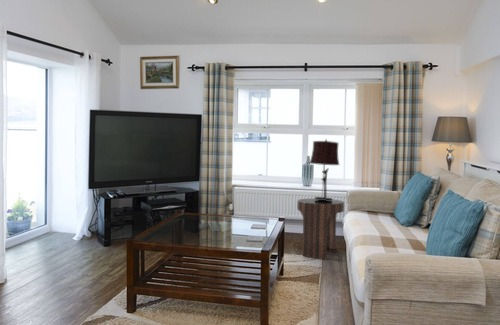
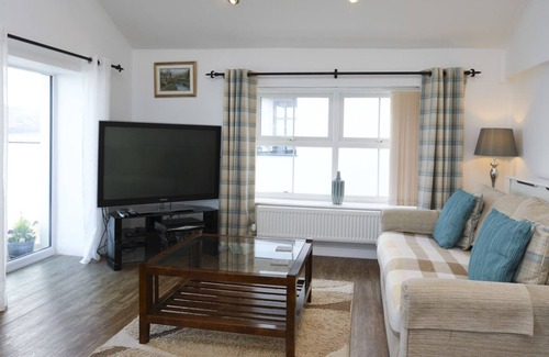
- table lamp (323, 169)
- side table (320, 226)
